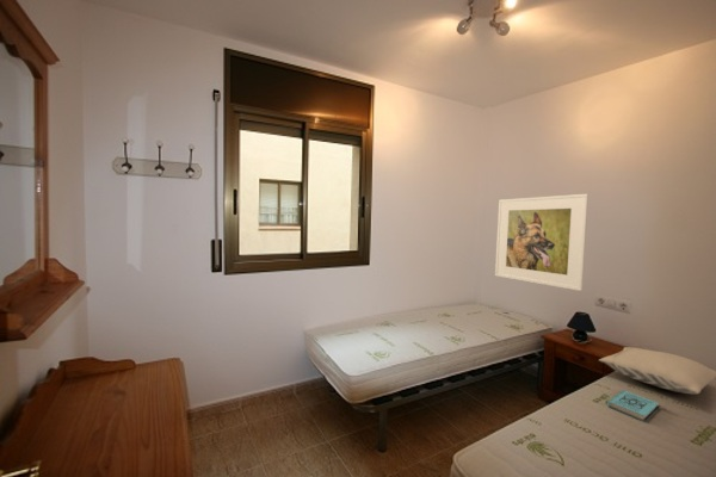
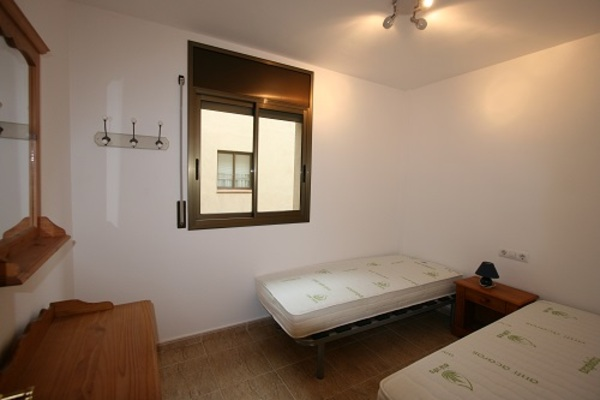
- book (632, 404)
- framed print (536, 240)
- pillow (656, 367)
